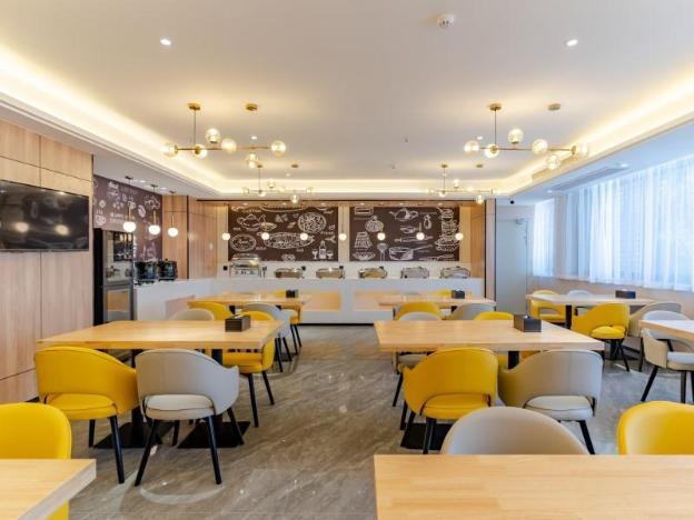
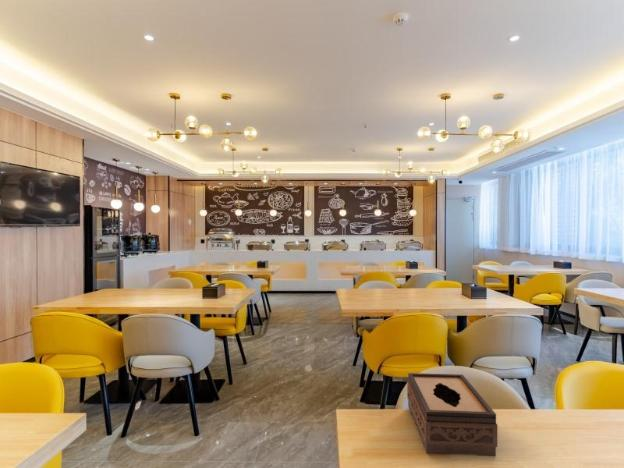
+ tissue box (446, 409)
